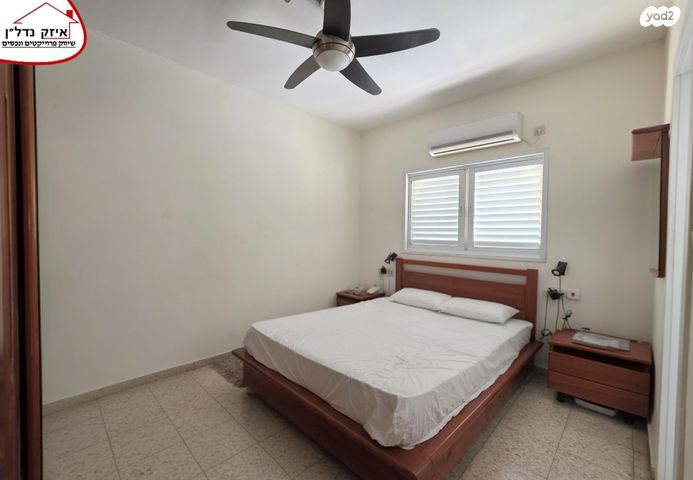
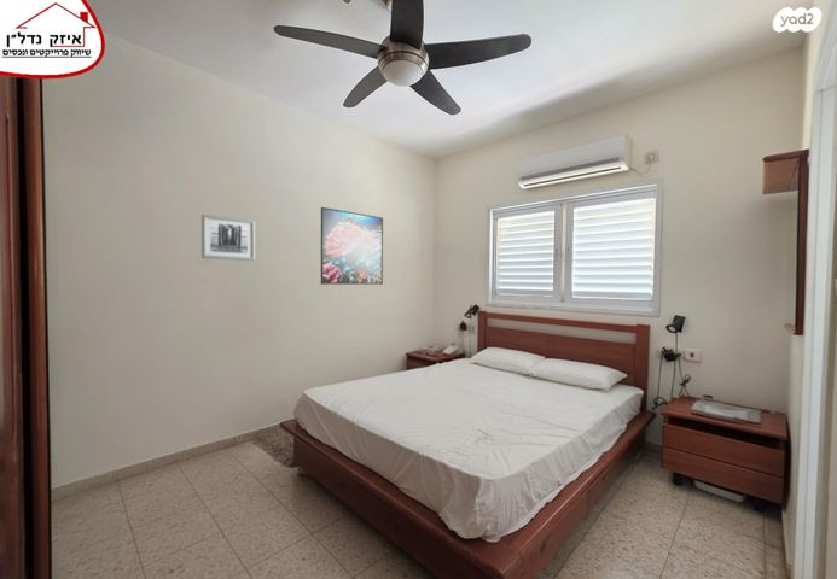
+ wall art (229, 238)
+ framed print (354, 248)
